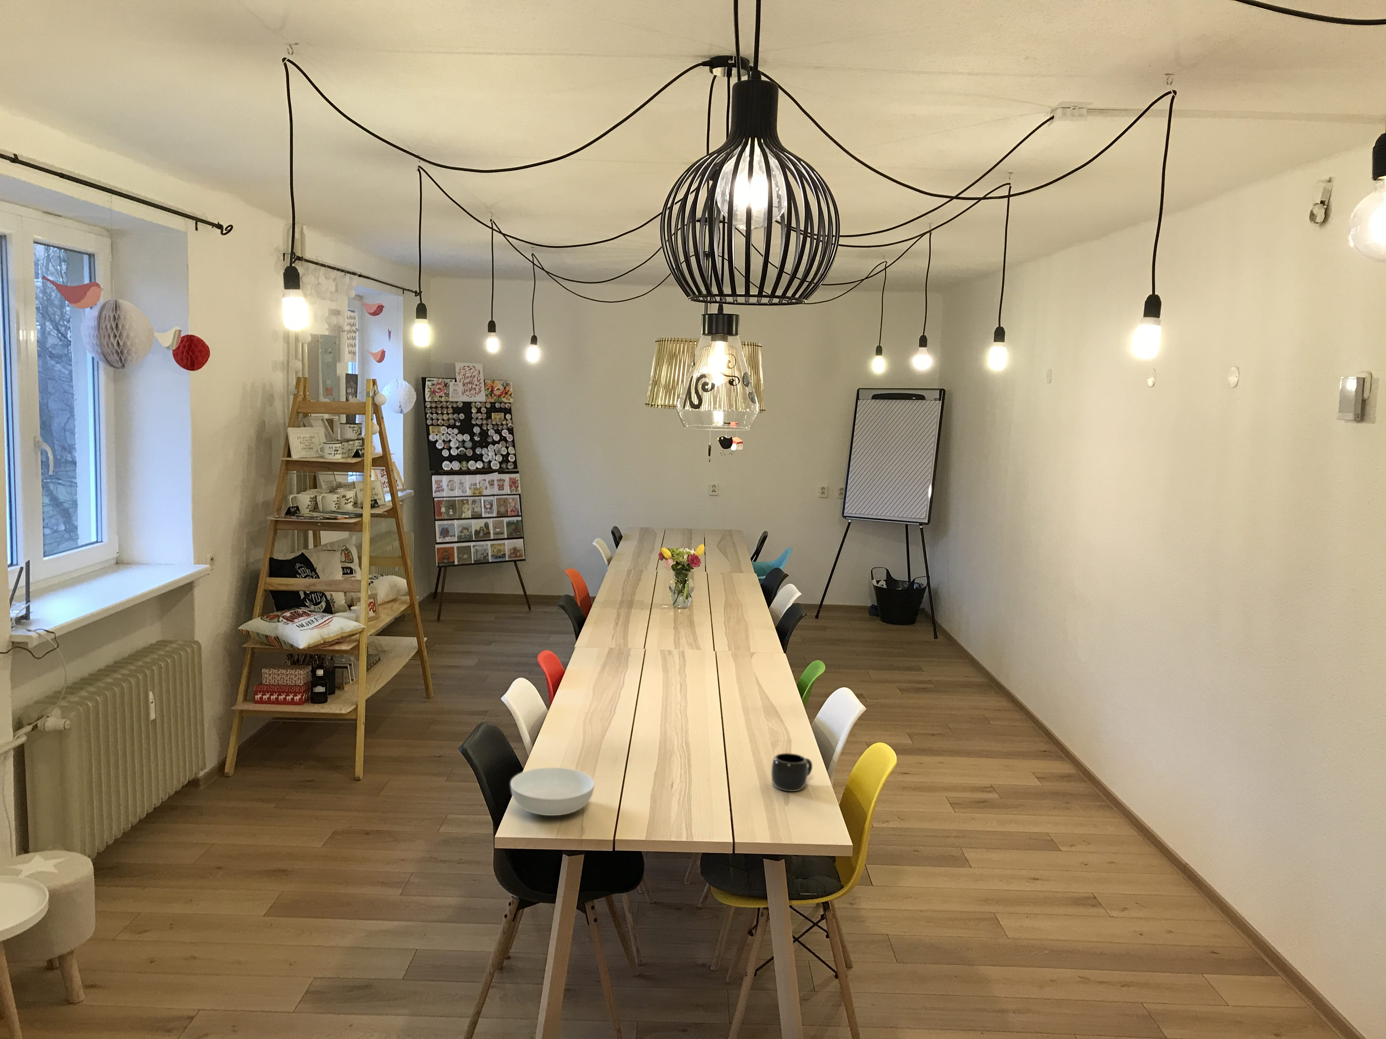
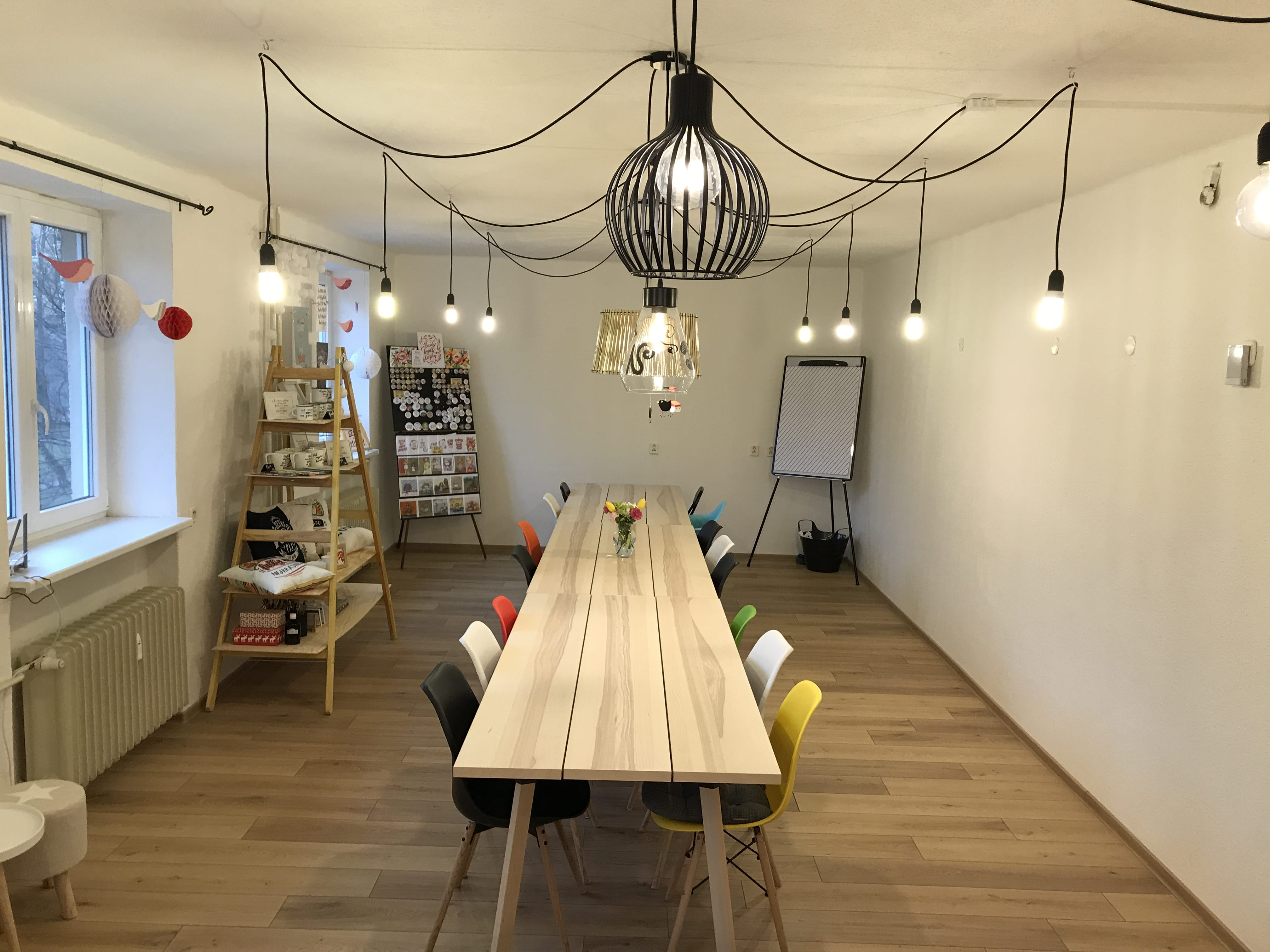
- serving bowl (552, 795)
- mug (793, 773)
